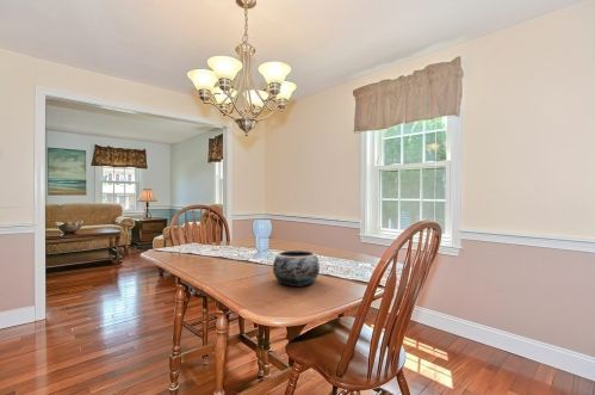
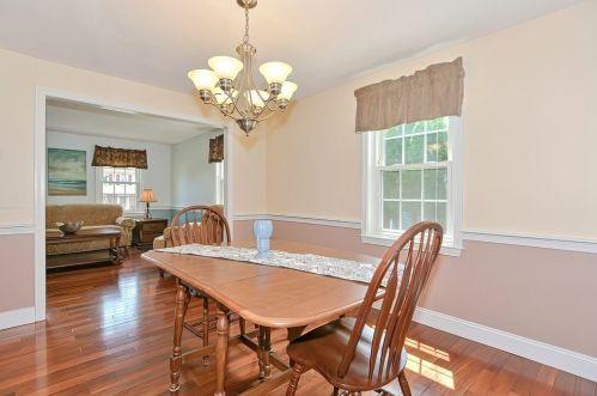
- decorative bowl (296, 266)
